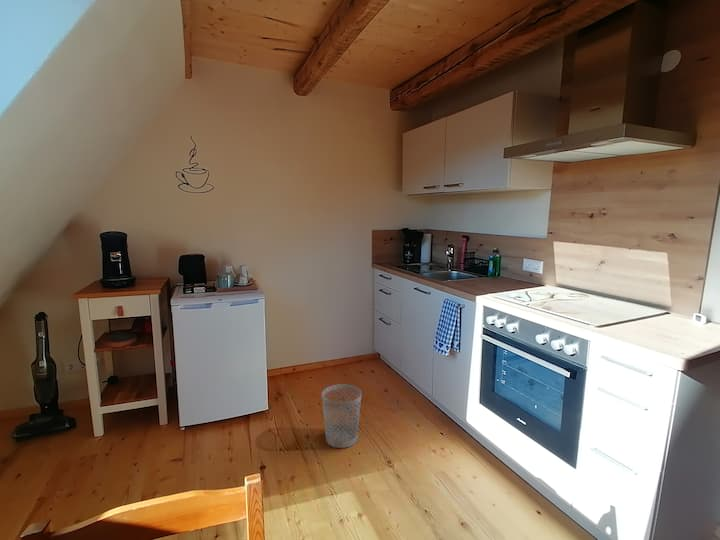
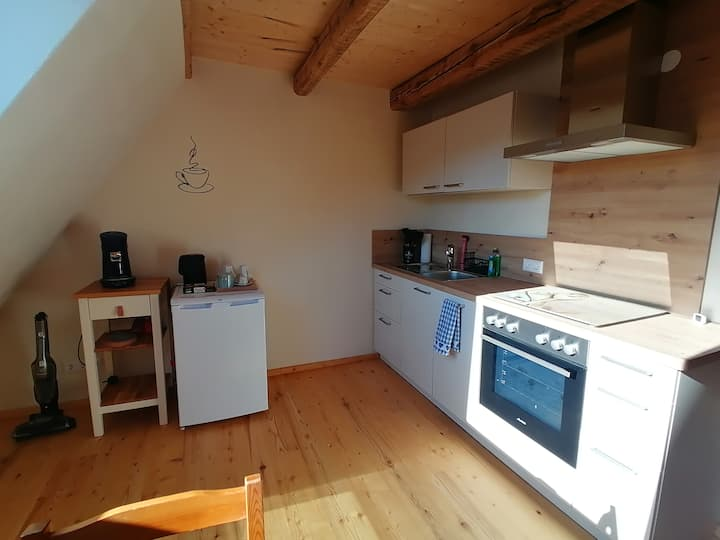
- wastebasket (341, 416)
